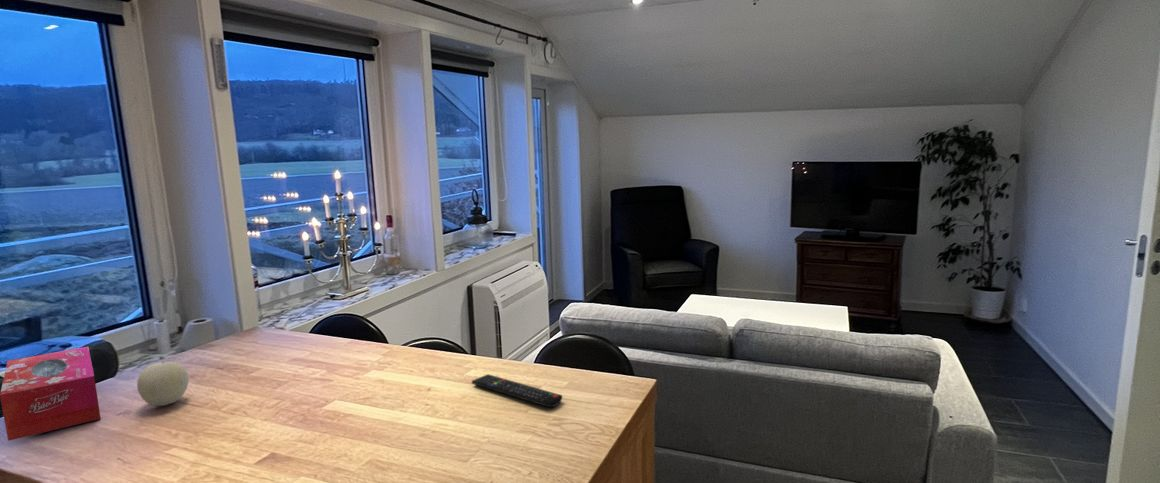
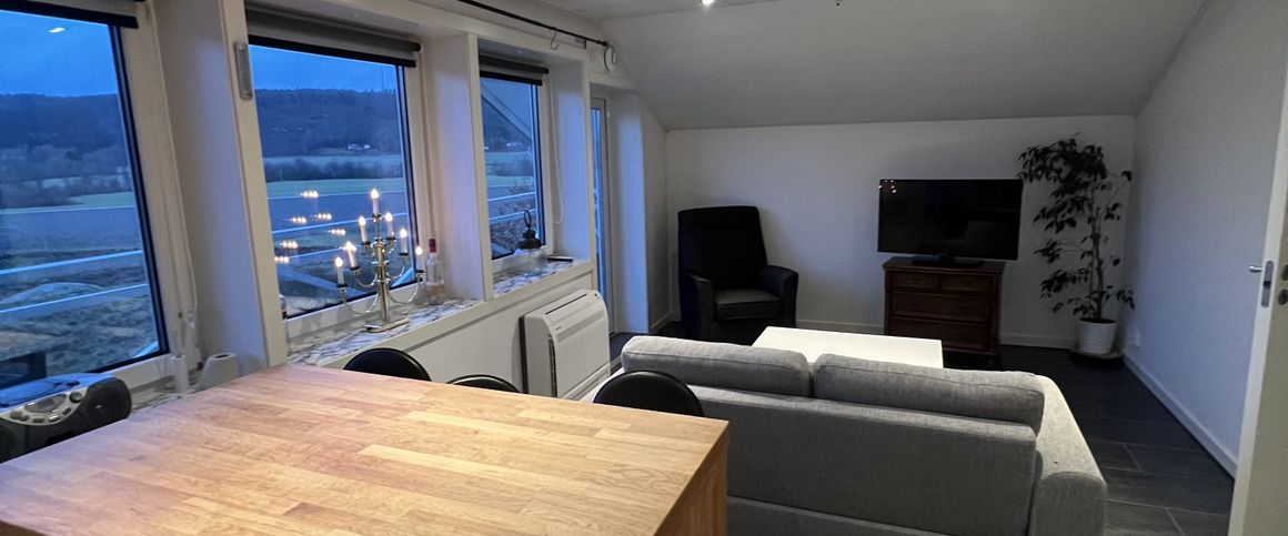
- tissue box (52, 388)
- fruit (163, 382)
- remote control (516, 390)
